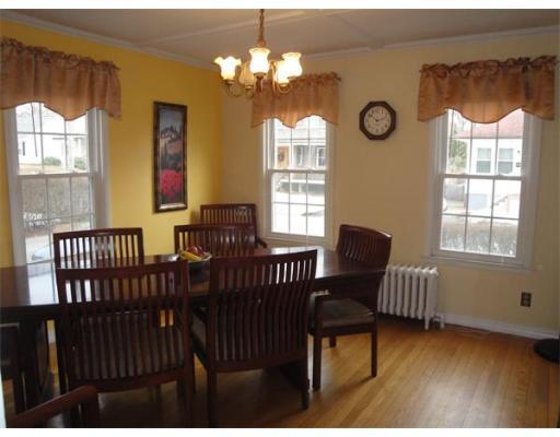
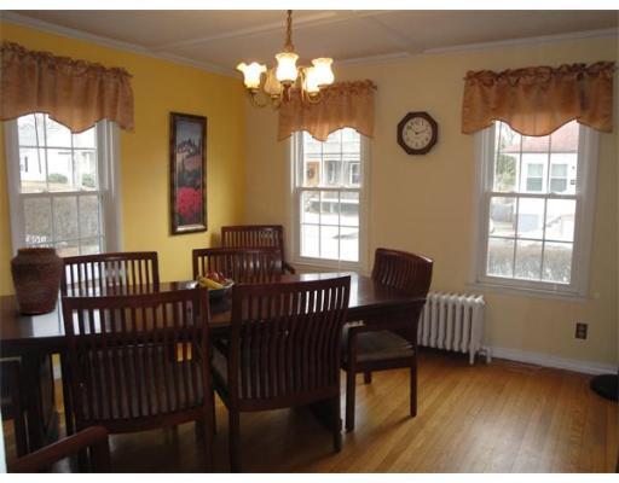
+ vase (37, 279)
